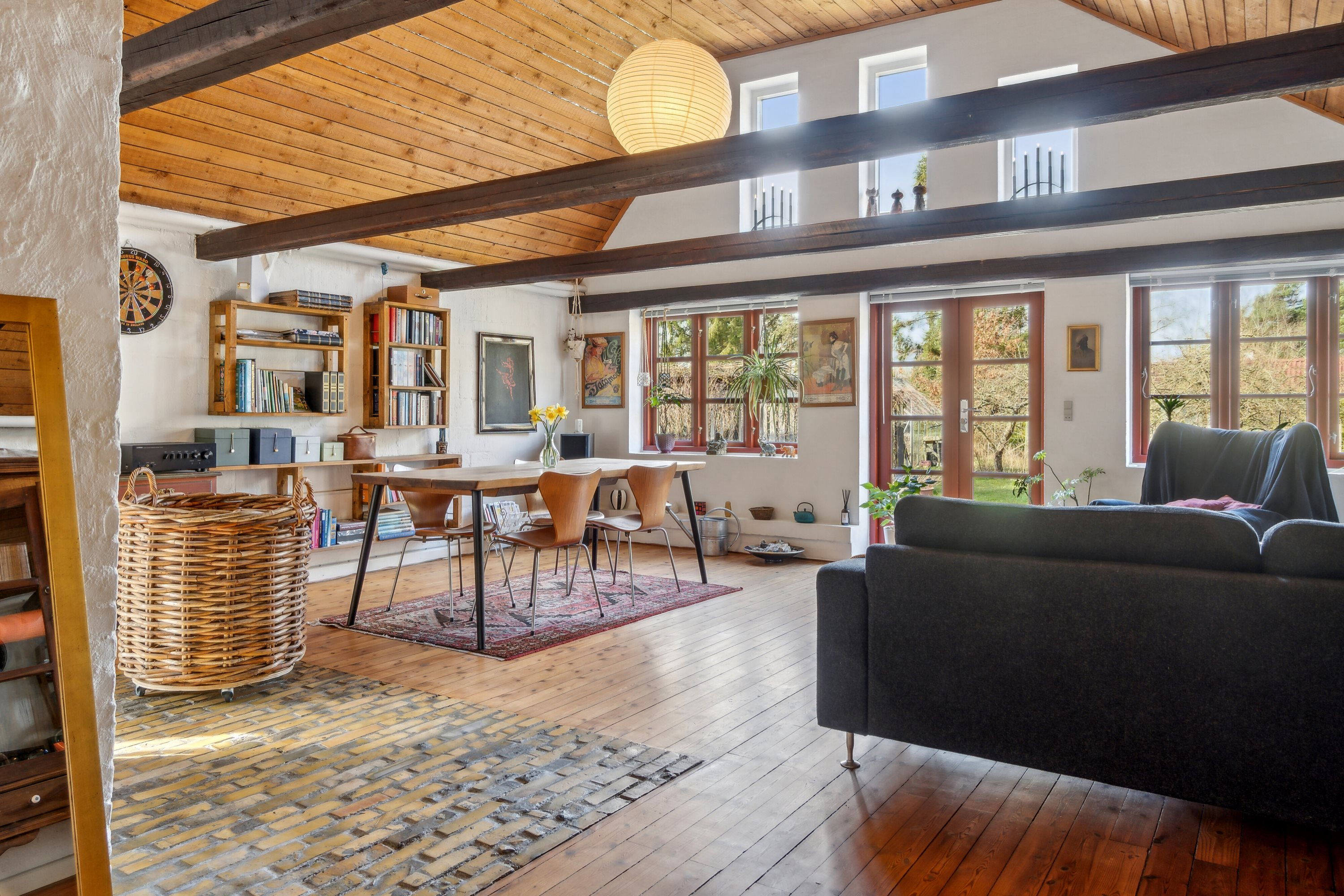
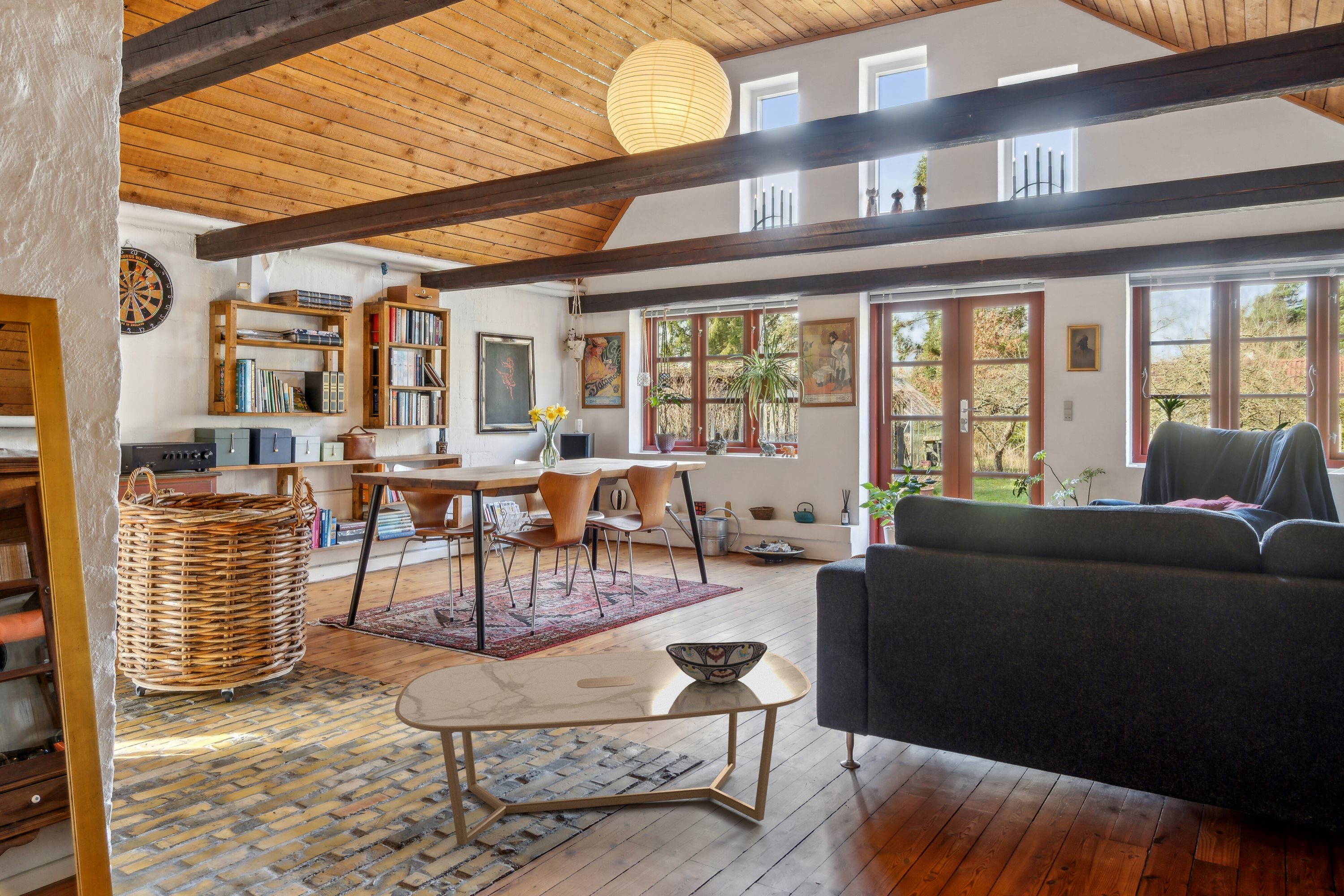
+ ceramic bowl (716, 662)
+ coffee table (606, 724)
